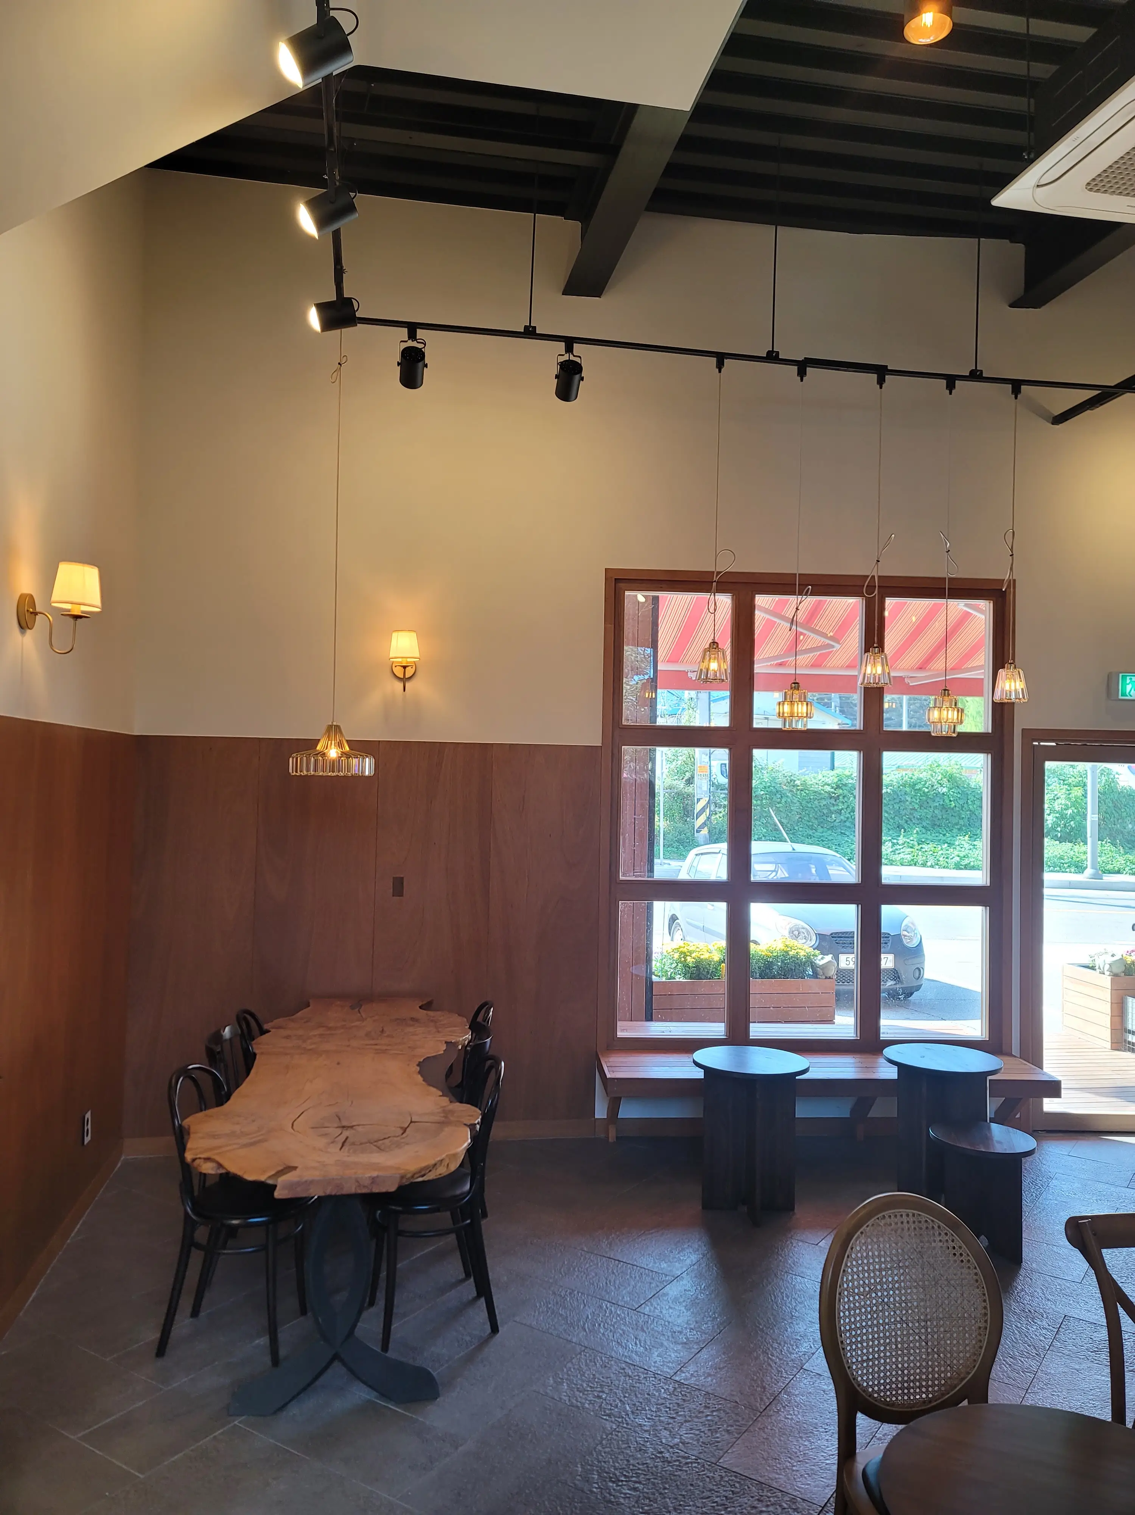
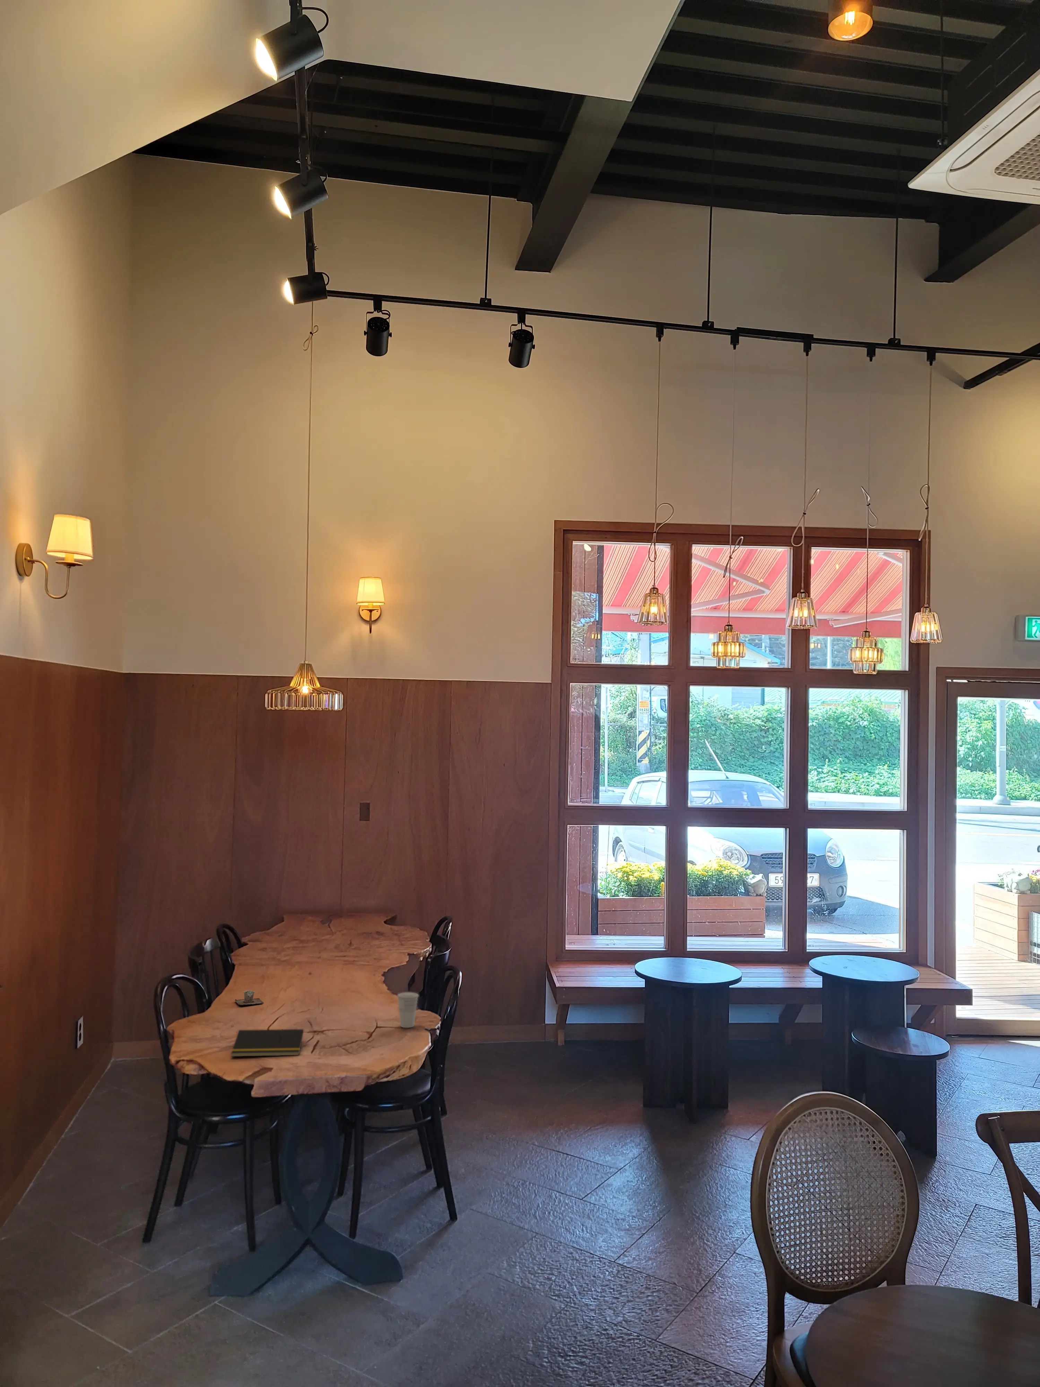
+ notepad (269, 1042)
+ cup (407, 1010)
+ cup (249, 996)
